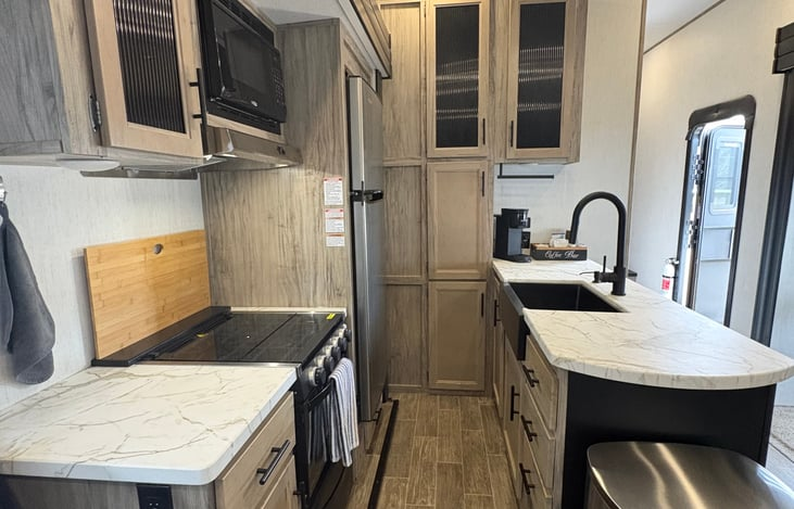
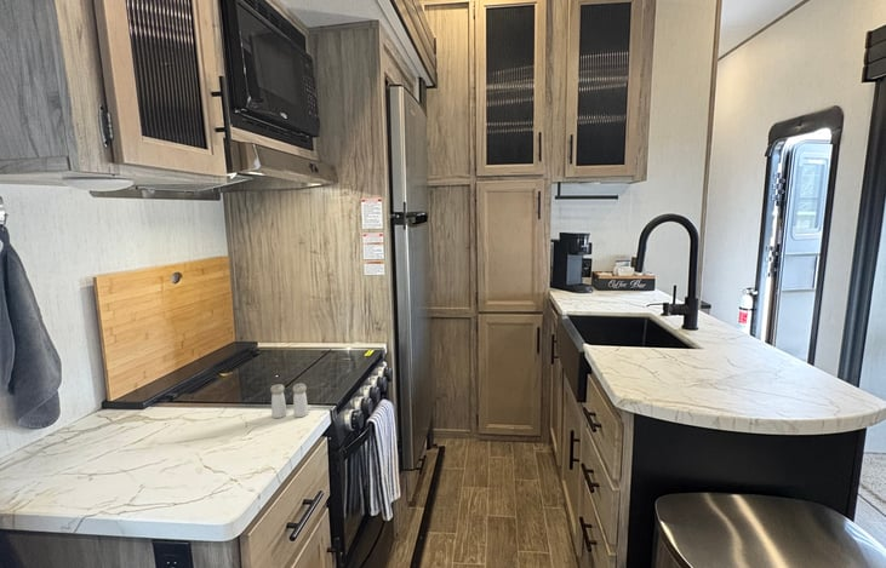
+ salt and pepper shaker (293, 400)
